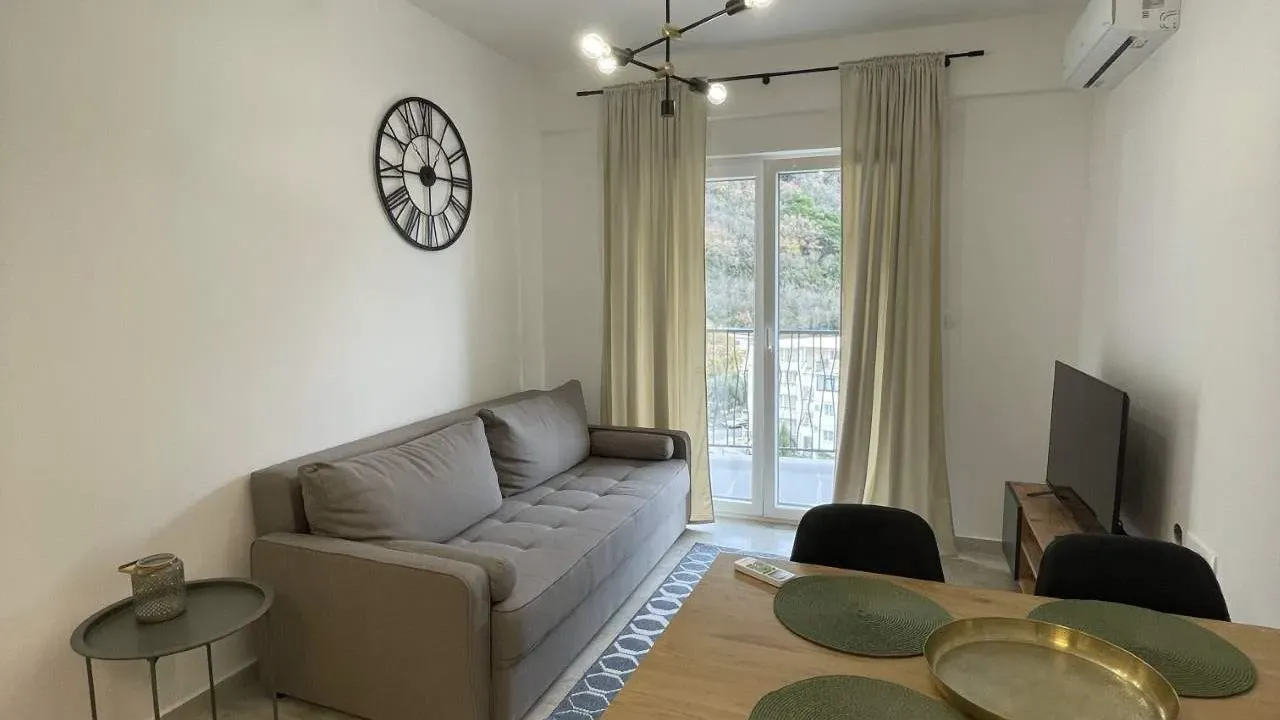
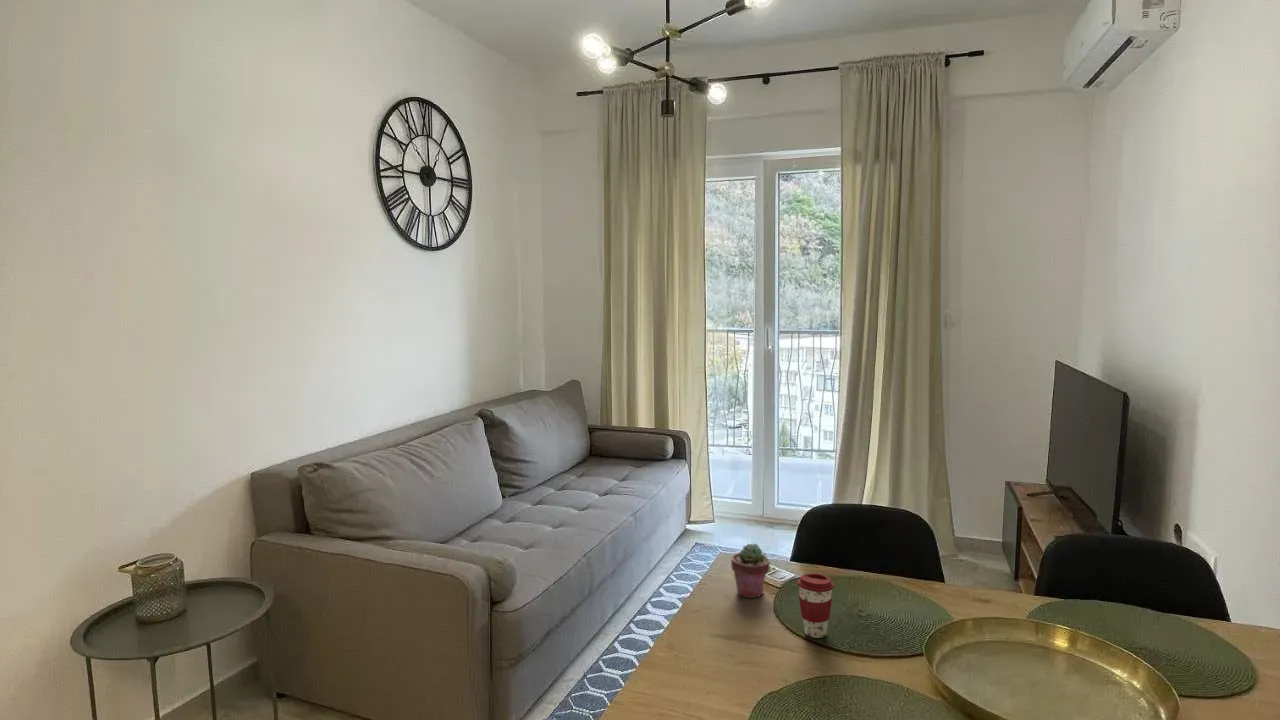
+ potted succulent (750, 568)
+ coffee cup (815, 605)
